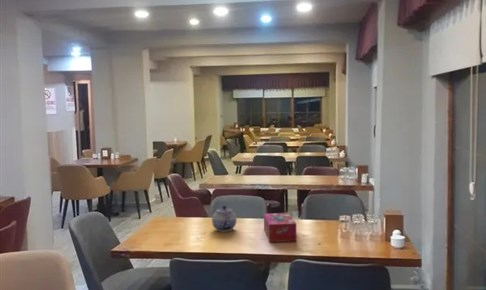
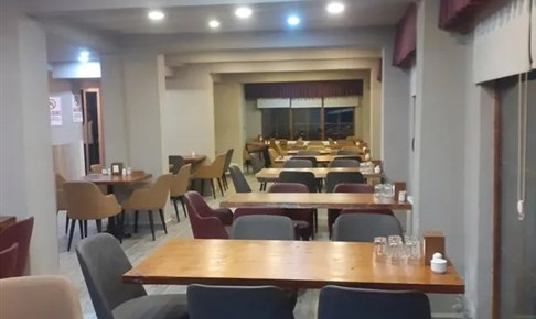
- teapot (224, 217)
- tissue box (279, 226)
